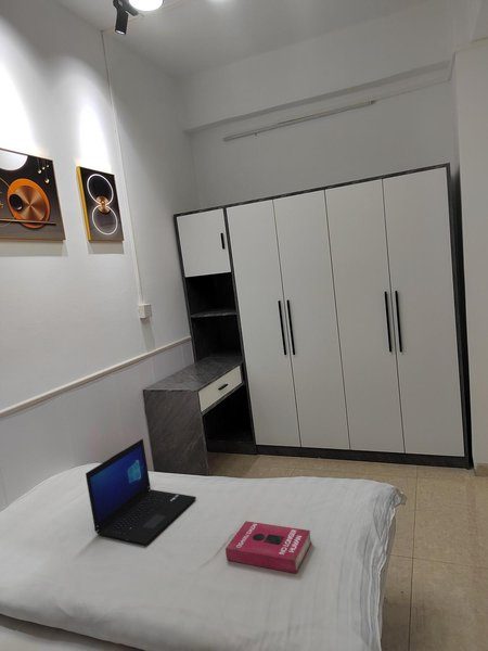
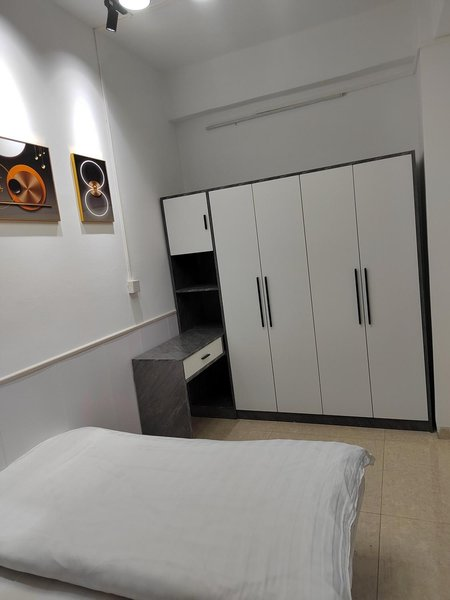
- laptop (143, 486)
- book (269, 545)
